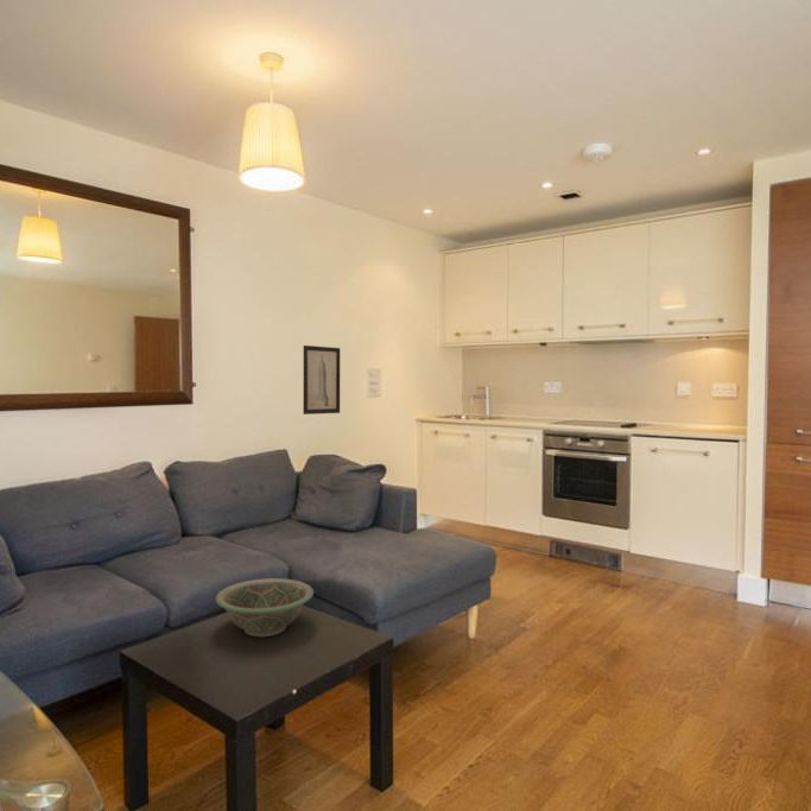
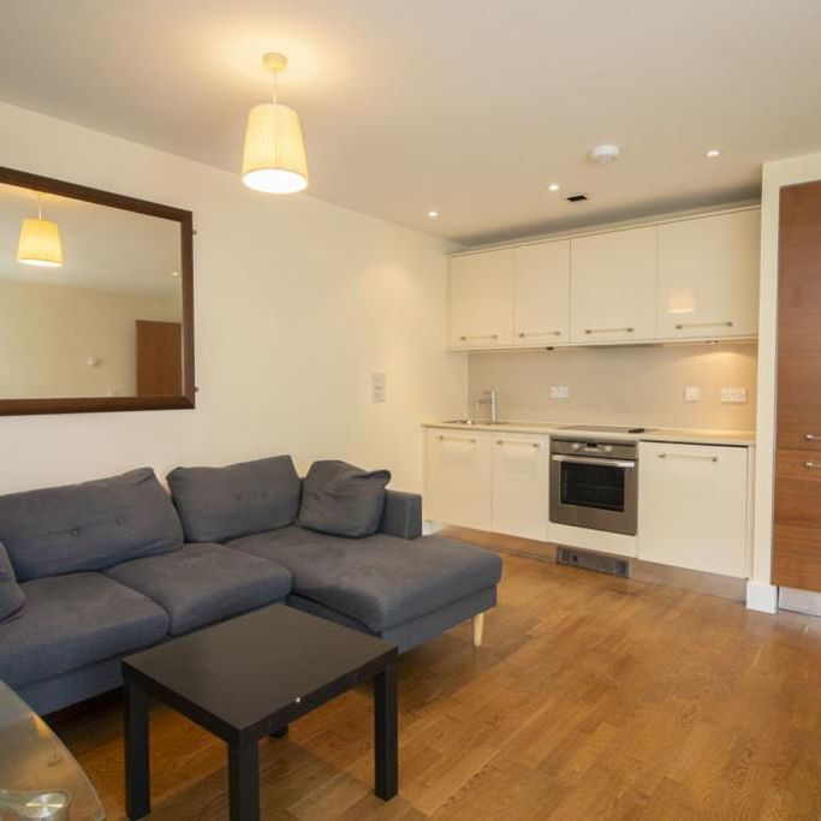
- decorative bowl (265, 610)
- wall art (322, 380)
